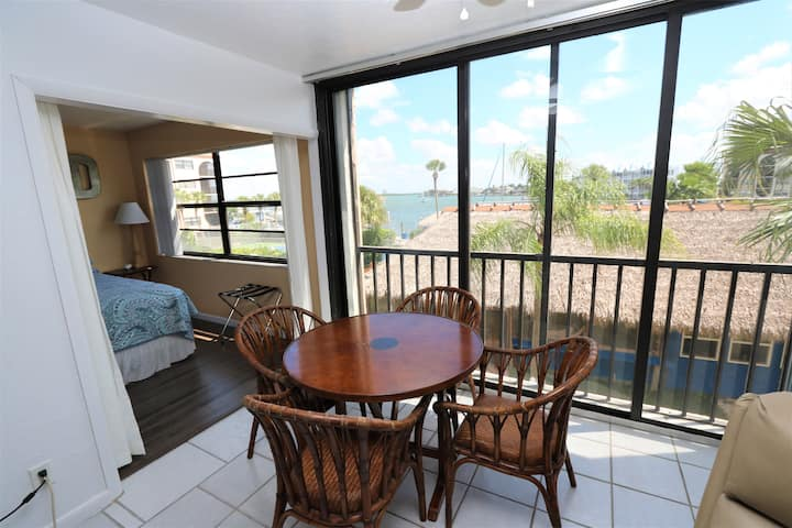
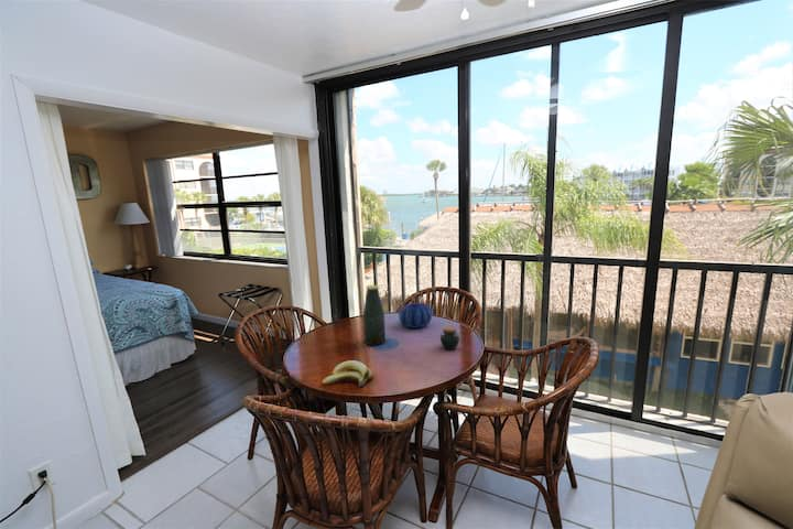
+ decorative bowl (415, 314)
+ jar (449, 337)
+ banana (349, 374)
+ bottle (373, 314)
